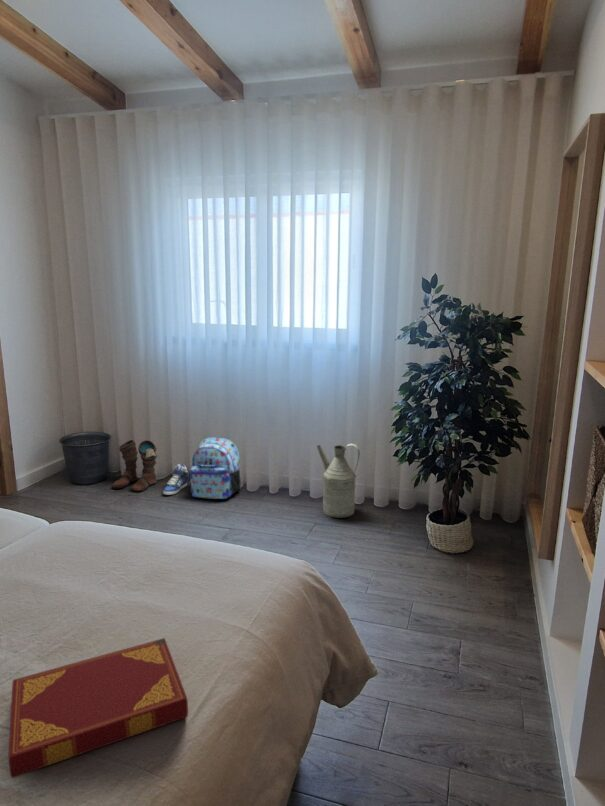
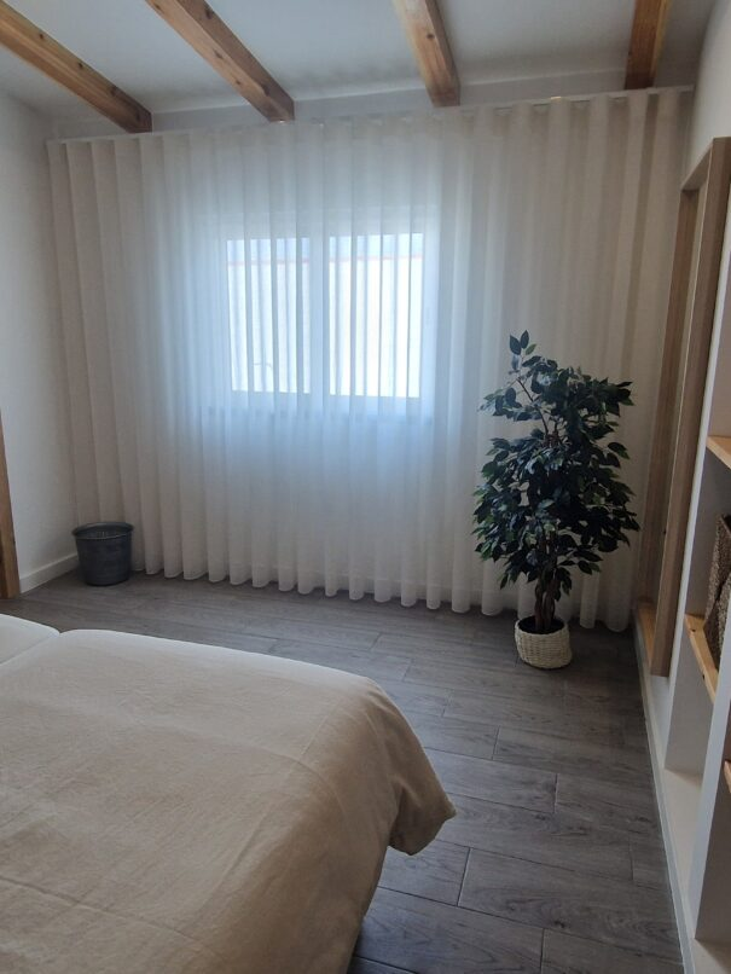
- hardback book (99, 698)
- watering can (336, 477)
- sneaker (174, 477)
- boots (135, 463)
- backpack (214, 466)
